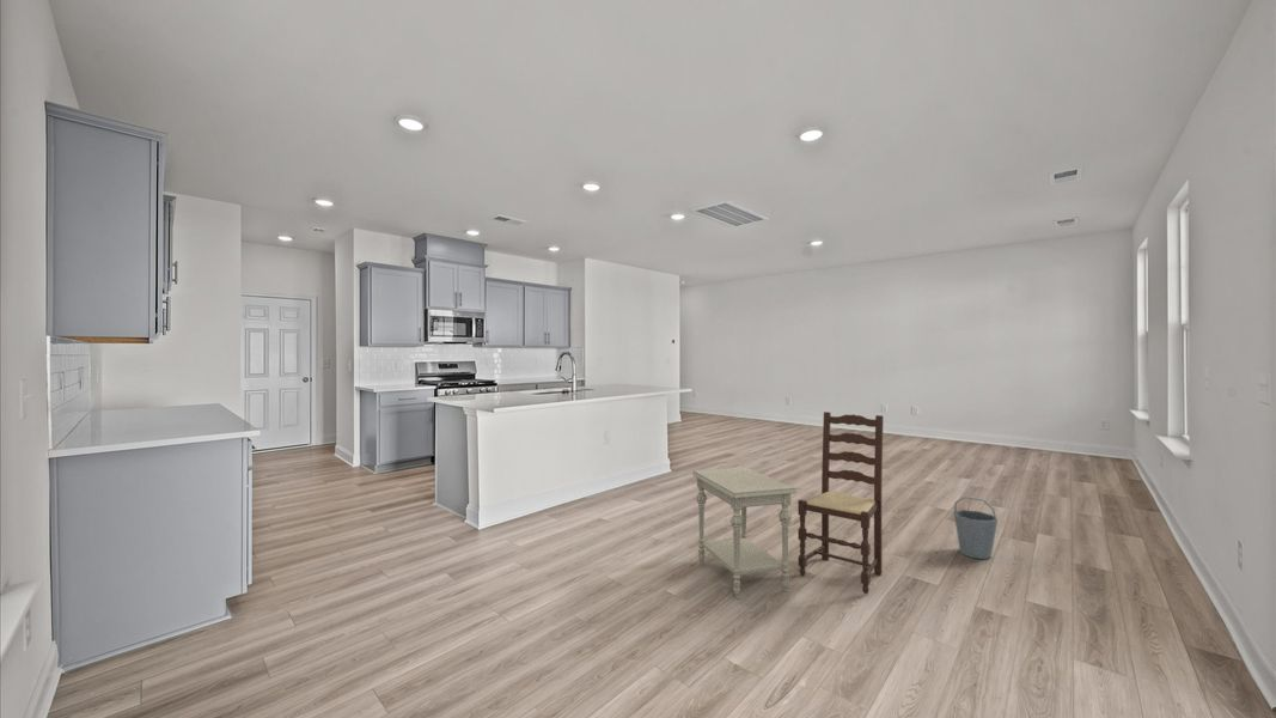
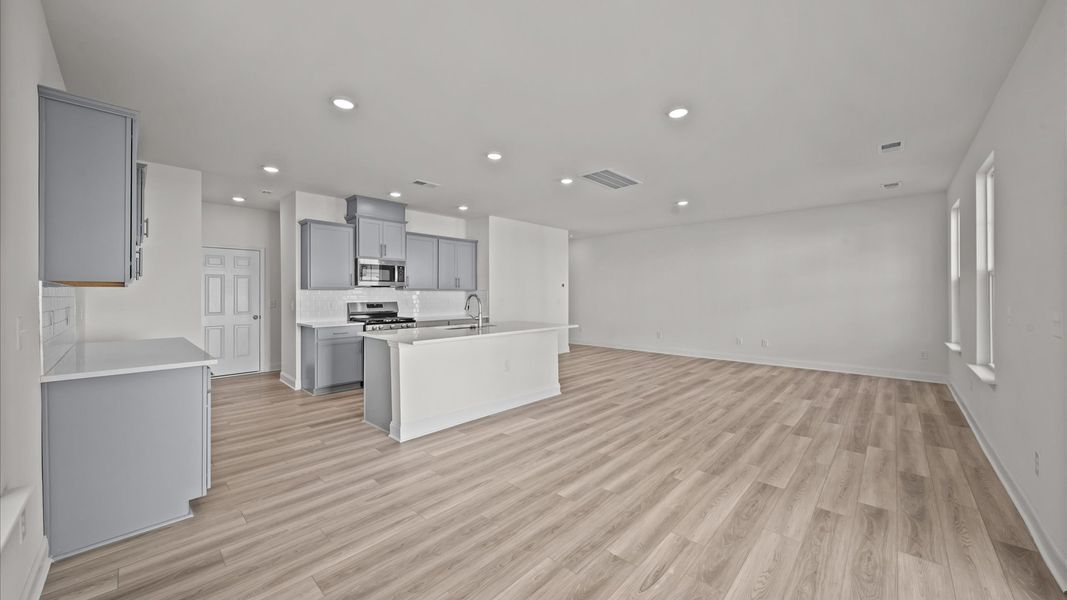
- side table (740, 527)
- dining chair (842, 494)
- bucket (975, 525)
